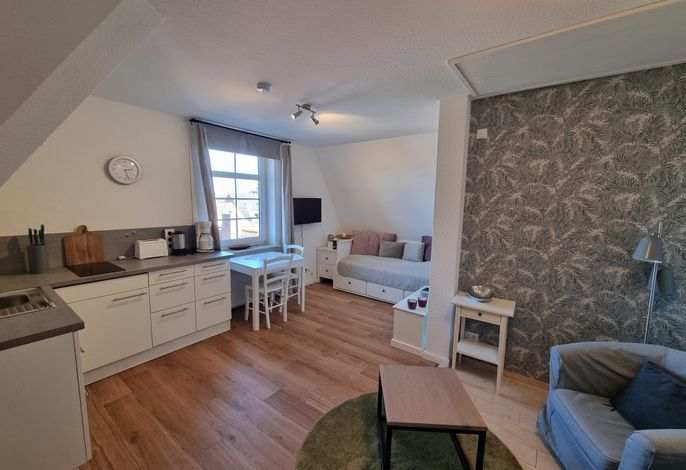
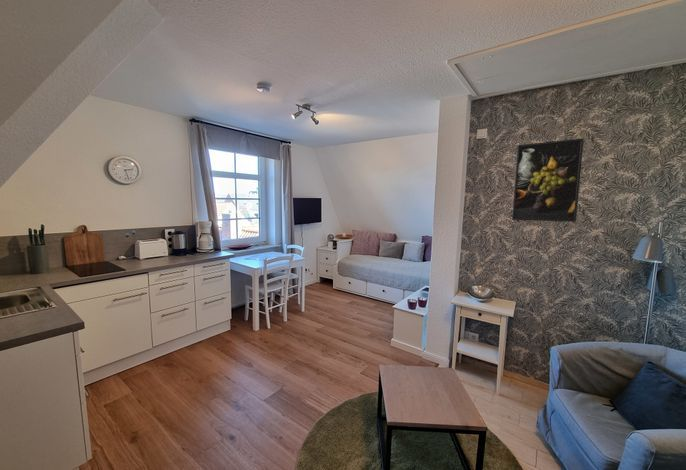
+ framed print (545, 181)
